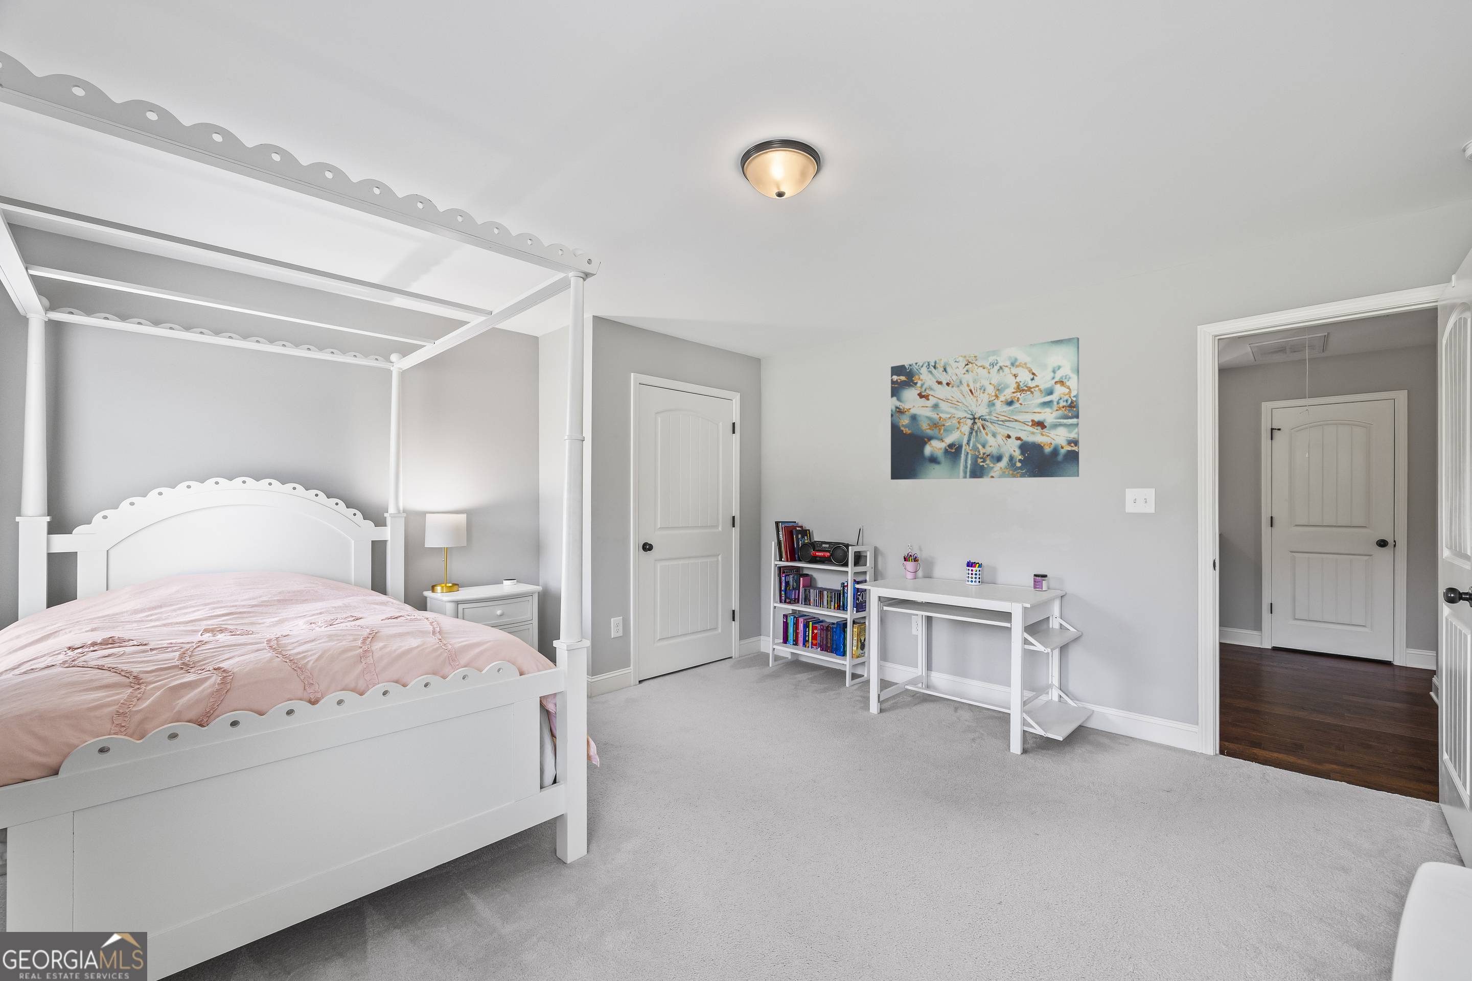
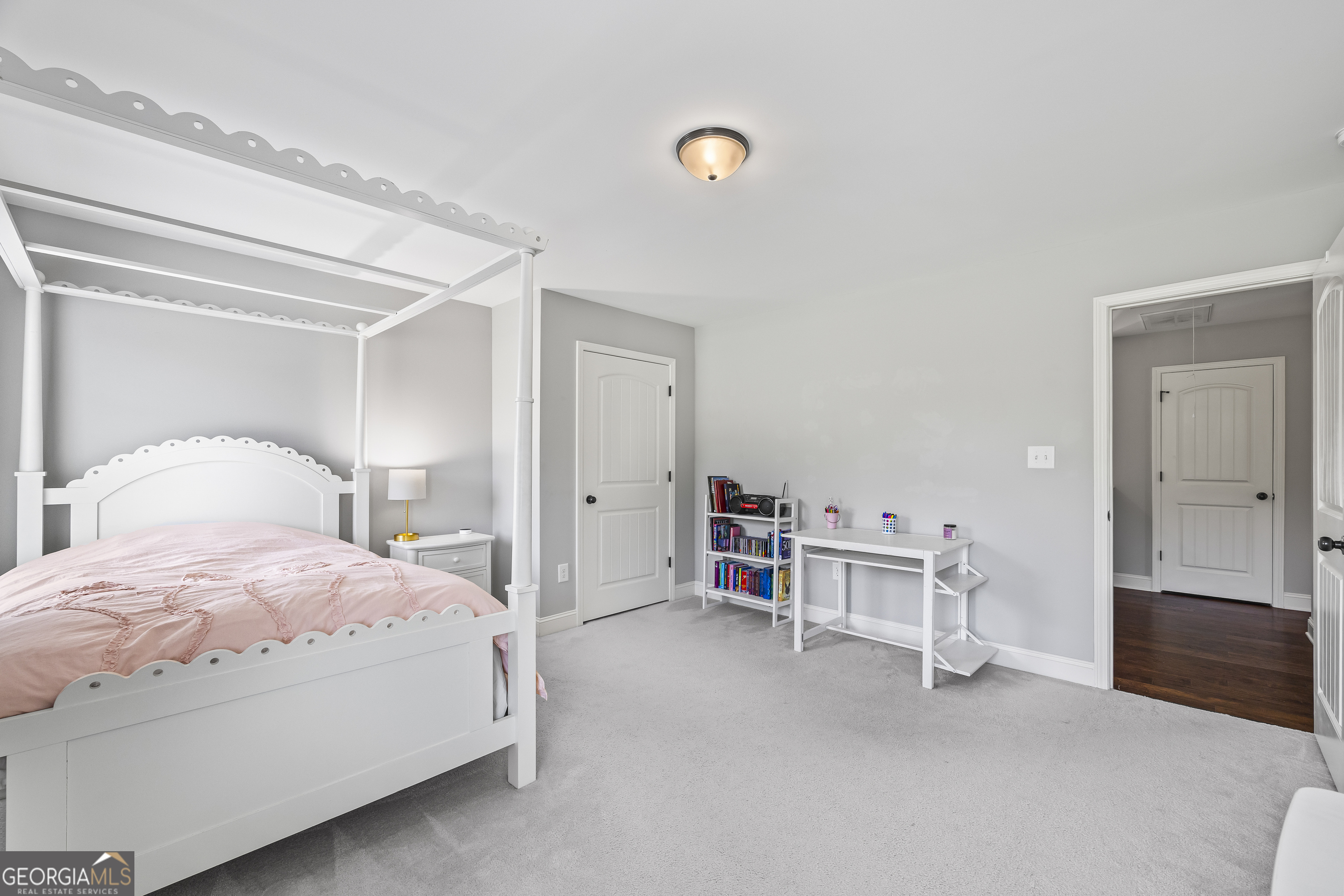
- wall art (975, 416)
